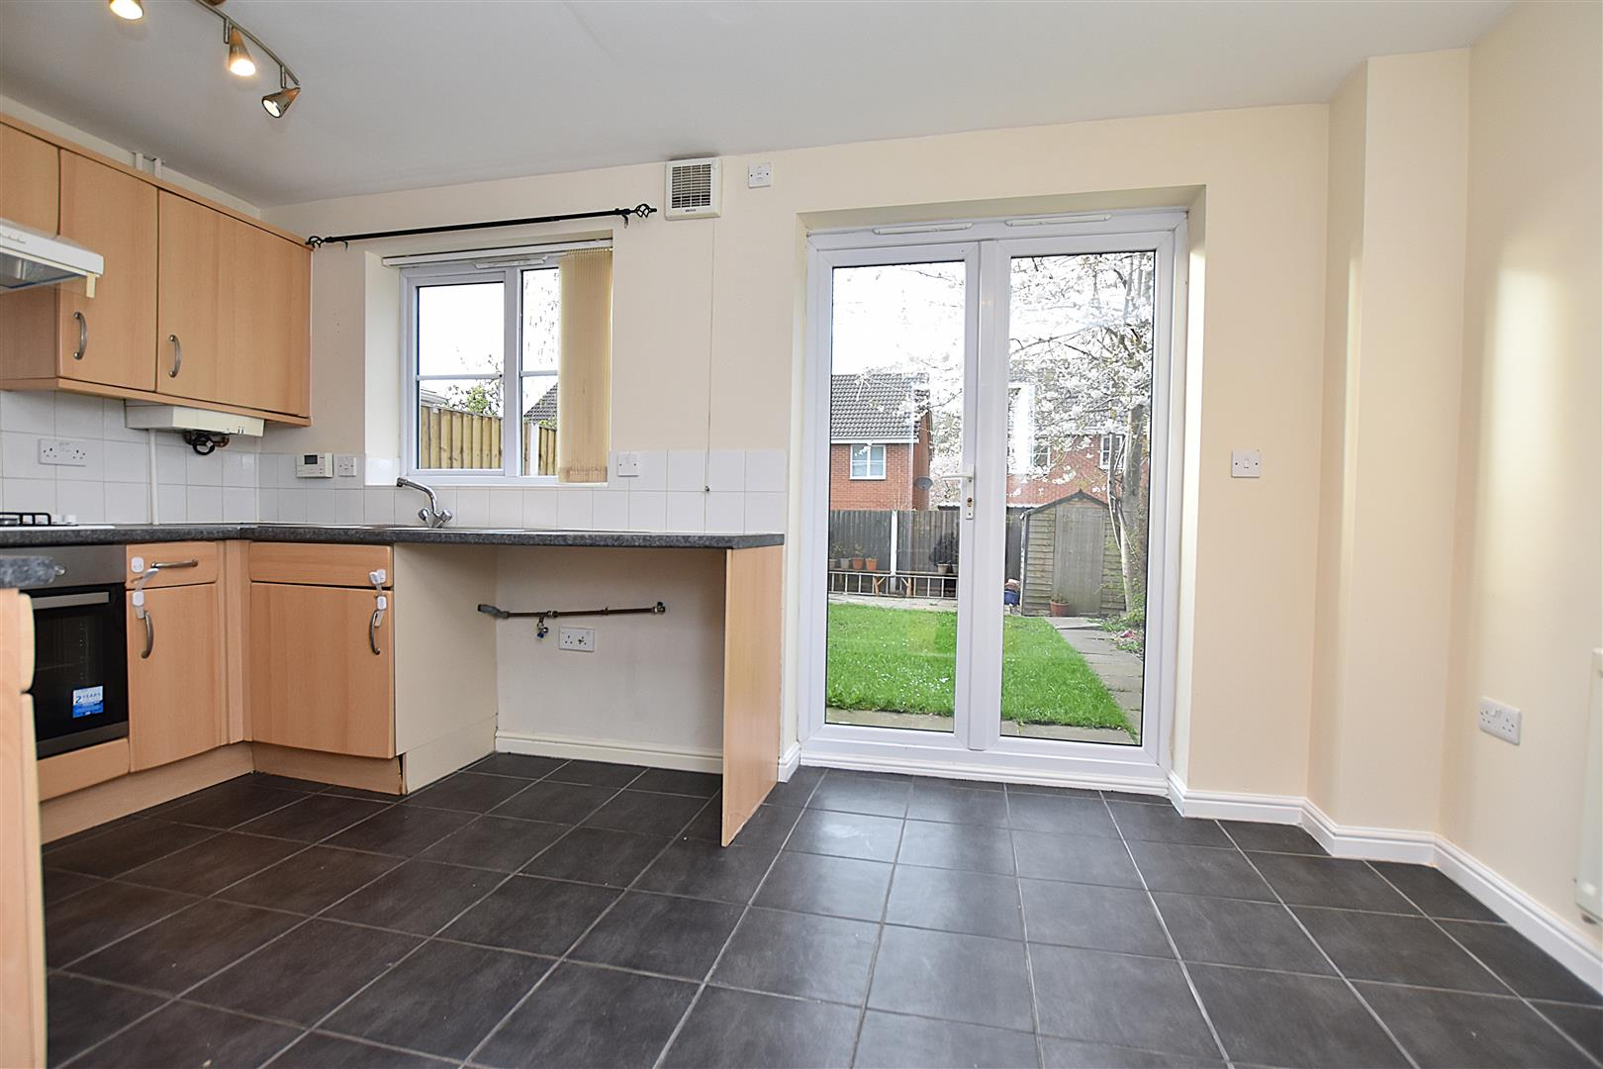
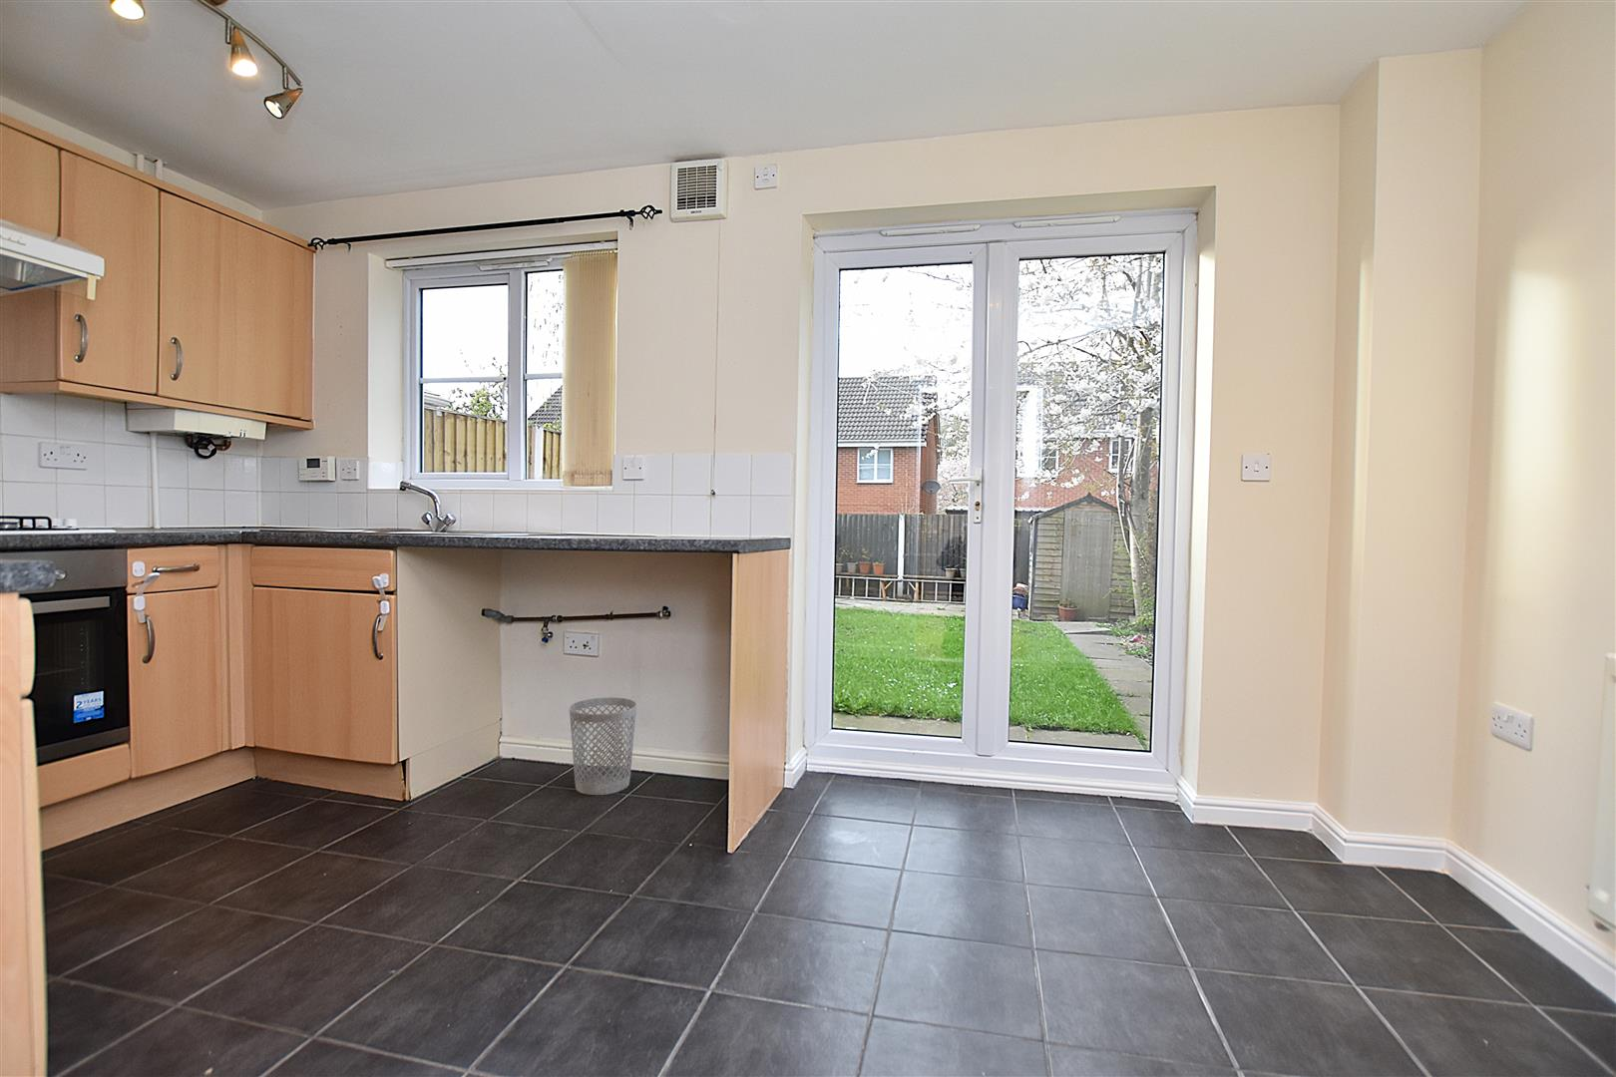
+ wastebasket (602, 745)
